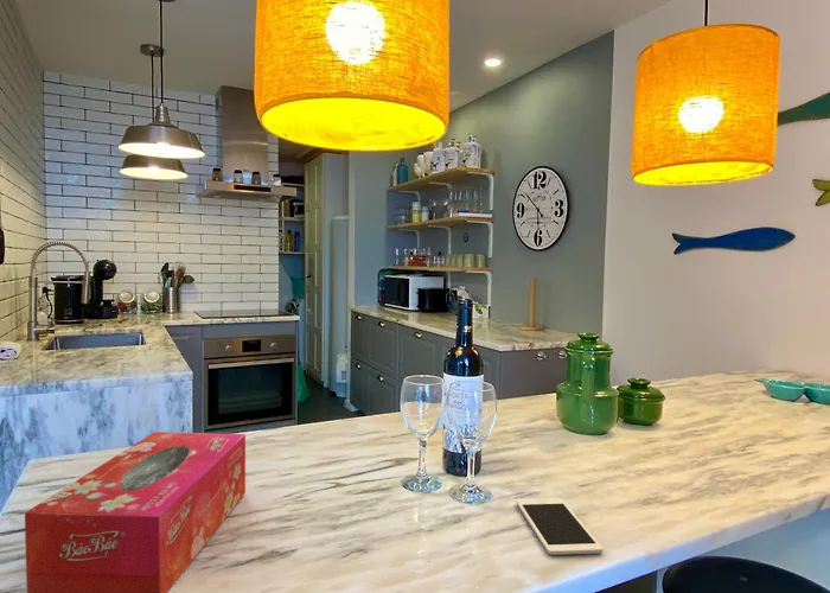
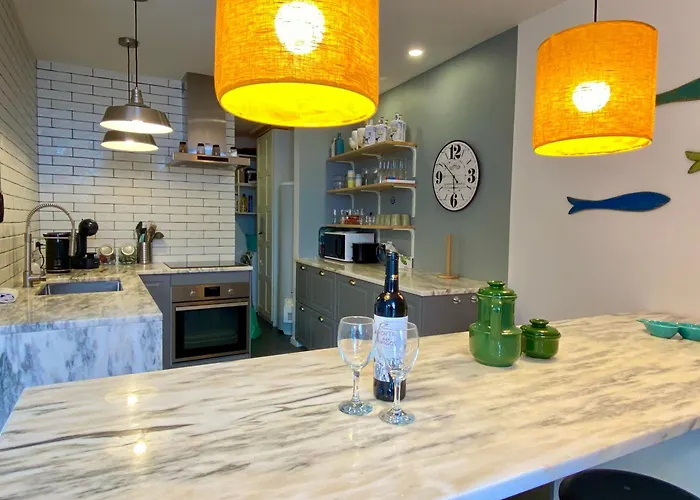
- tissue box (157, 500)
- cell phone (555, 523)
